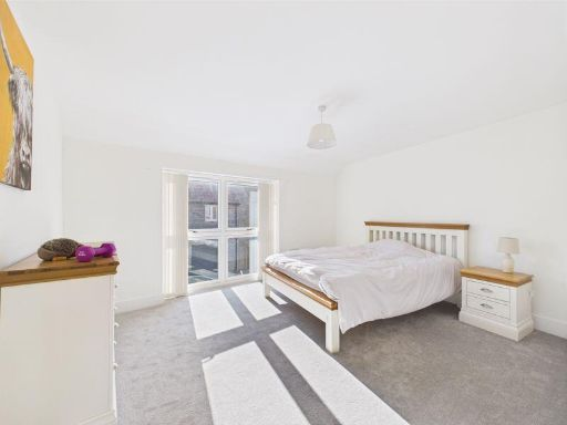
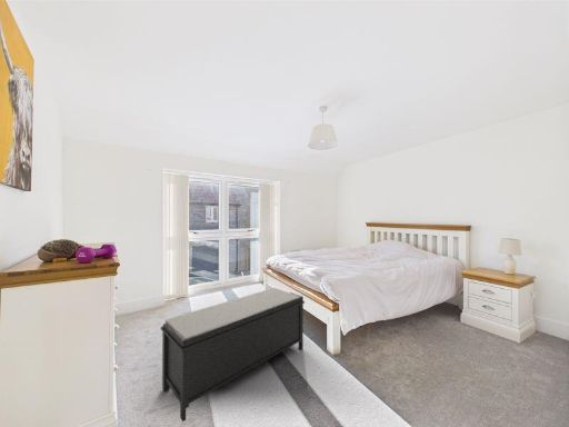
+ bench (241, 336)
